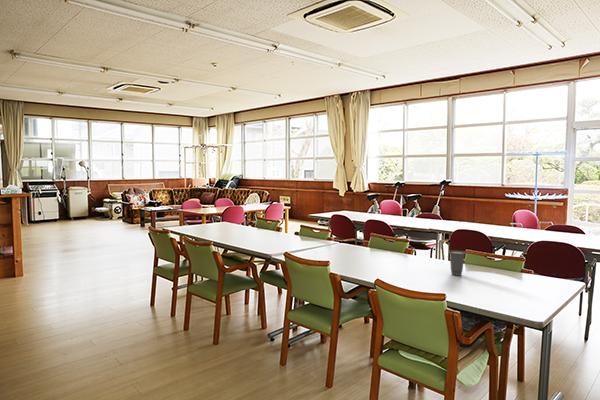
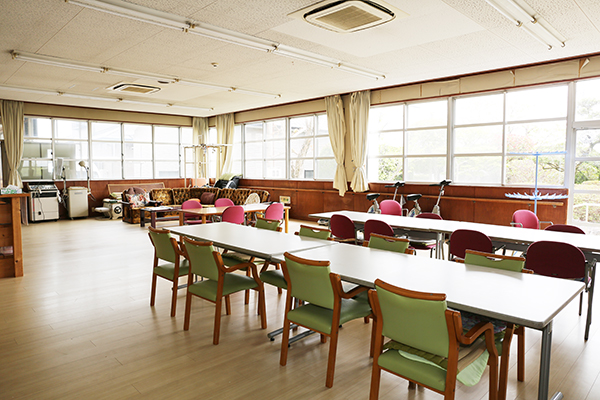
- cup (456, 263)
